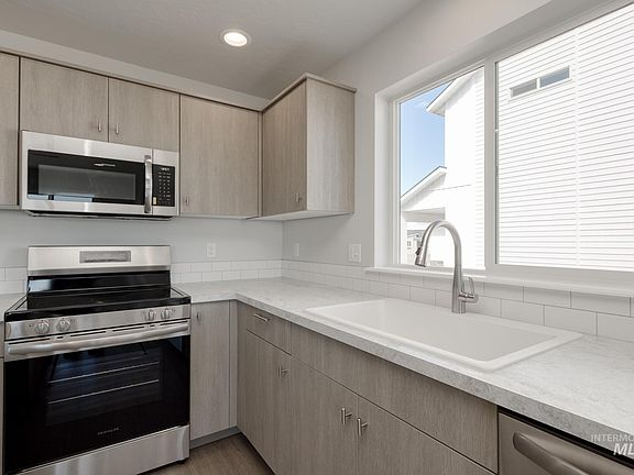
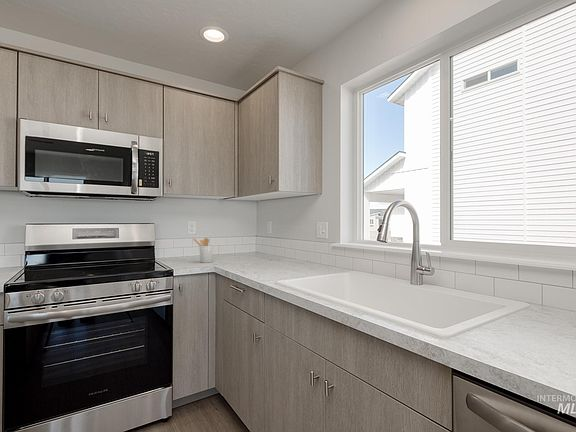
+ utensil holder (202, 249)
